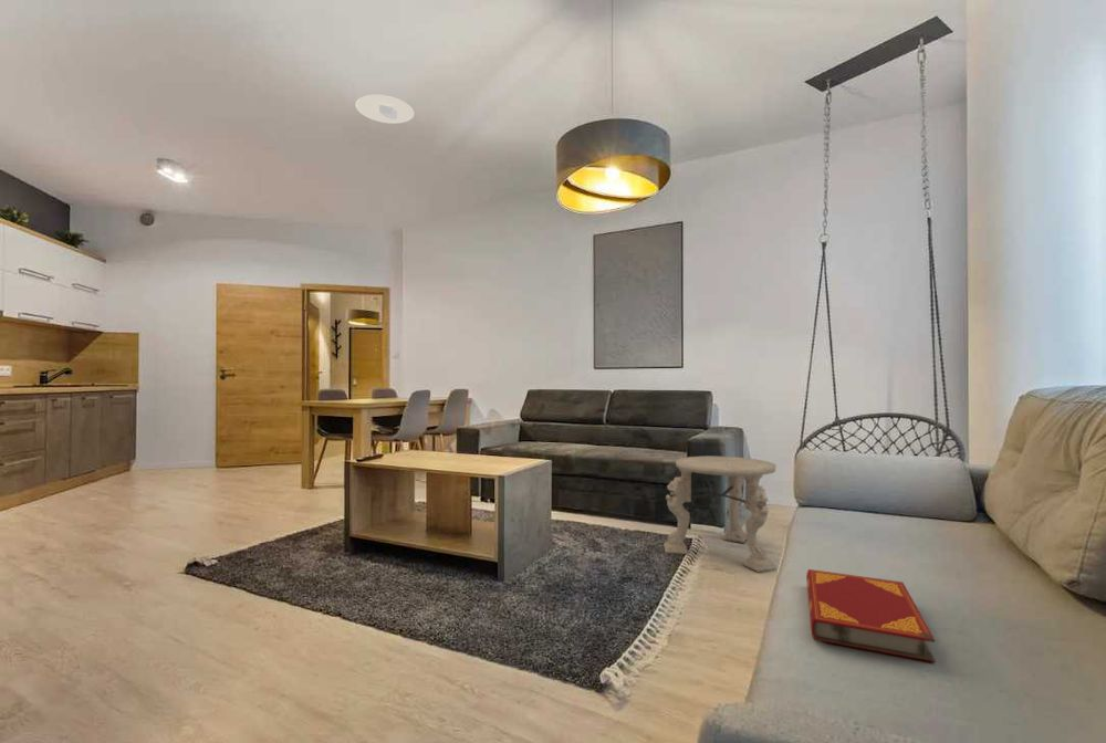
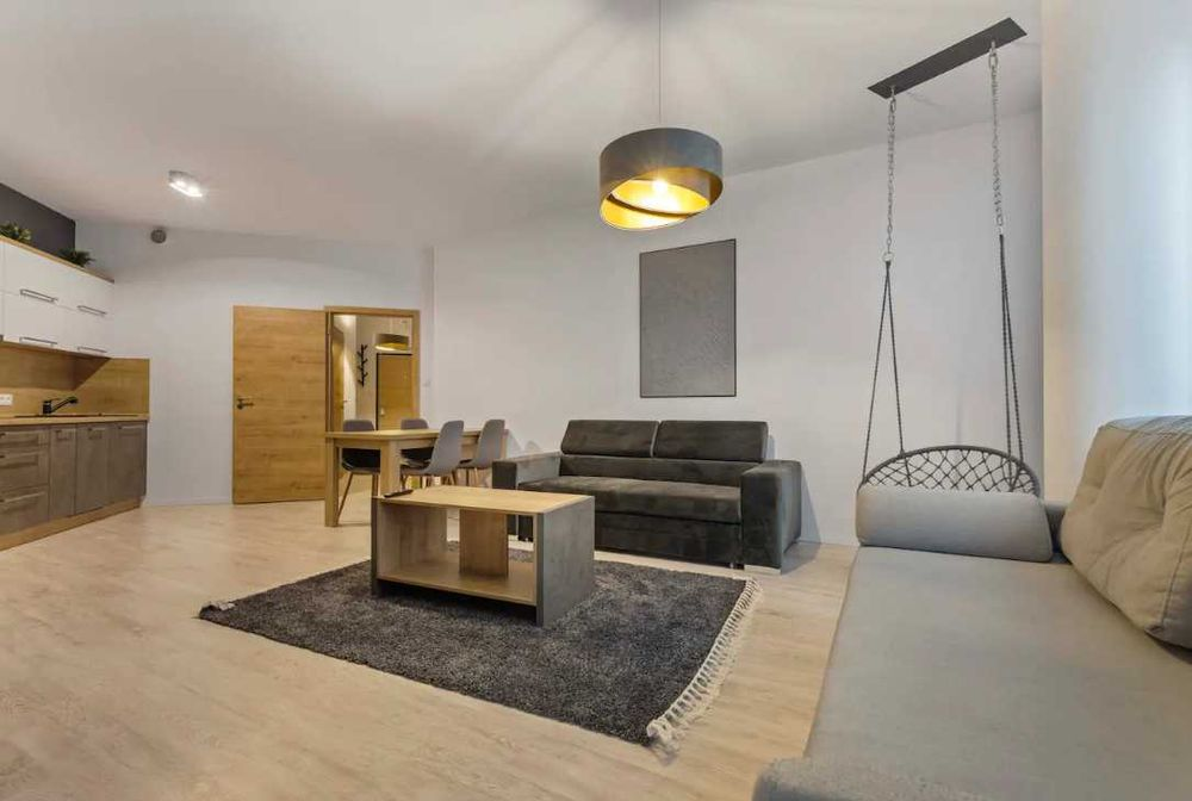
- side table (728, 507)
- hardback book (860, 608)
- recessed light (385, 106)
